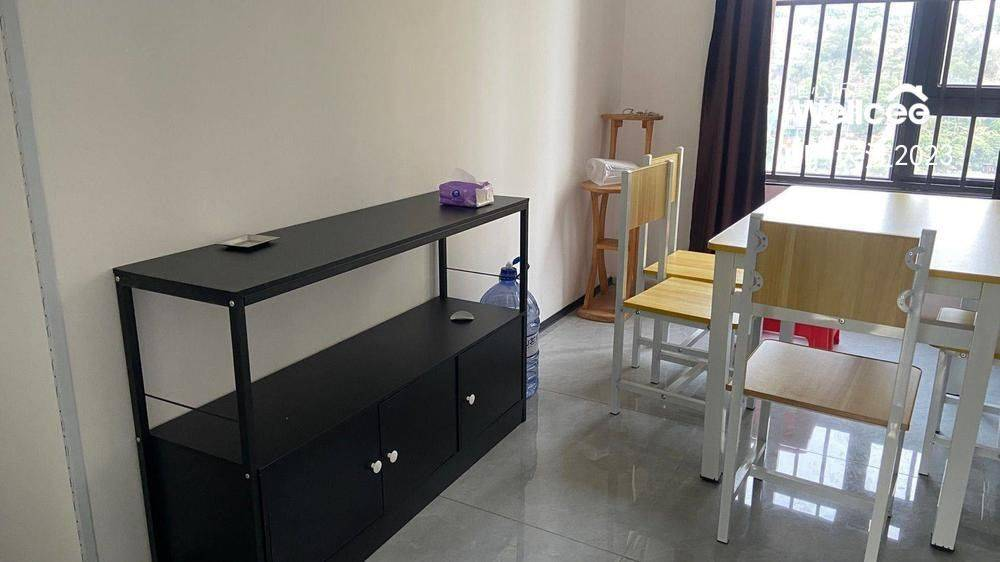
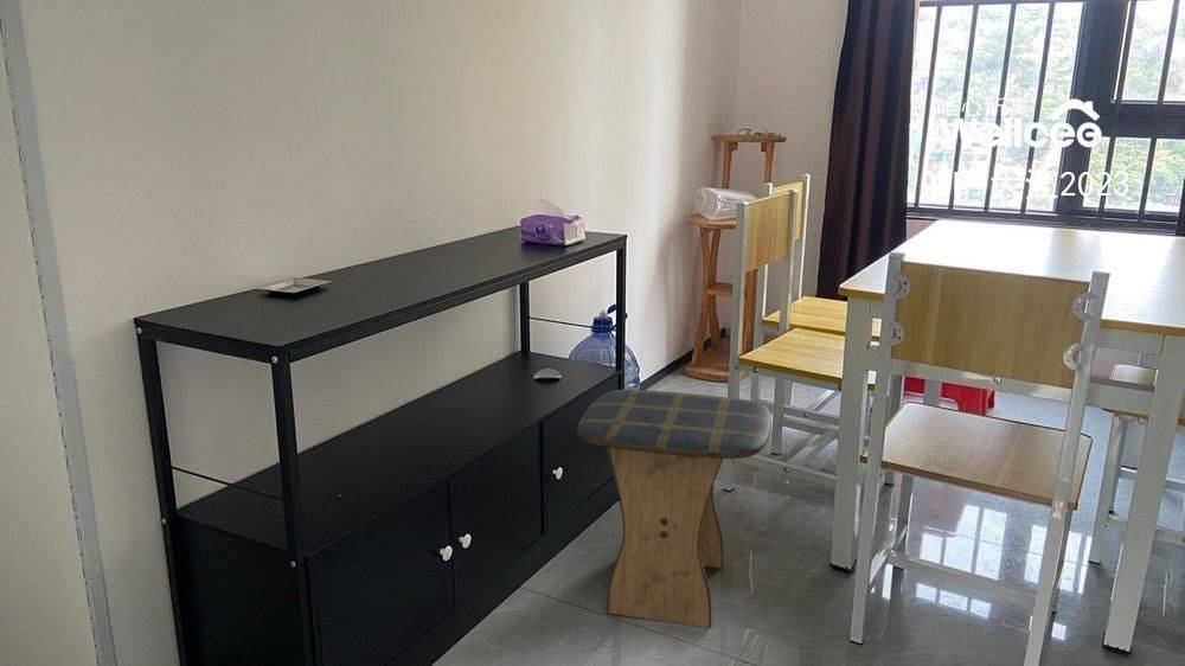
+ stool (673, 502)
